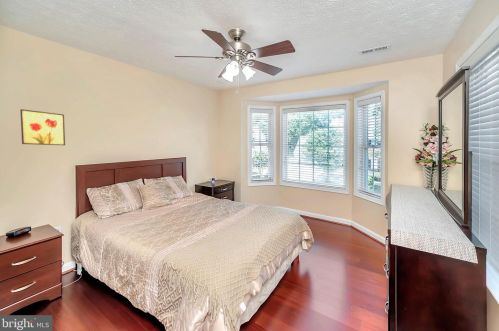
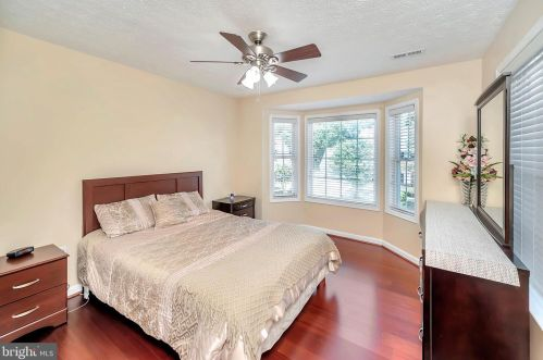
- wall art (43, 128)
